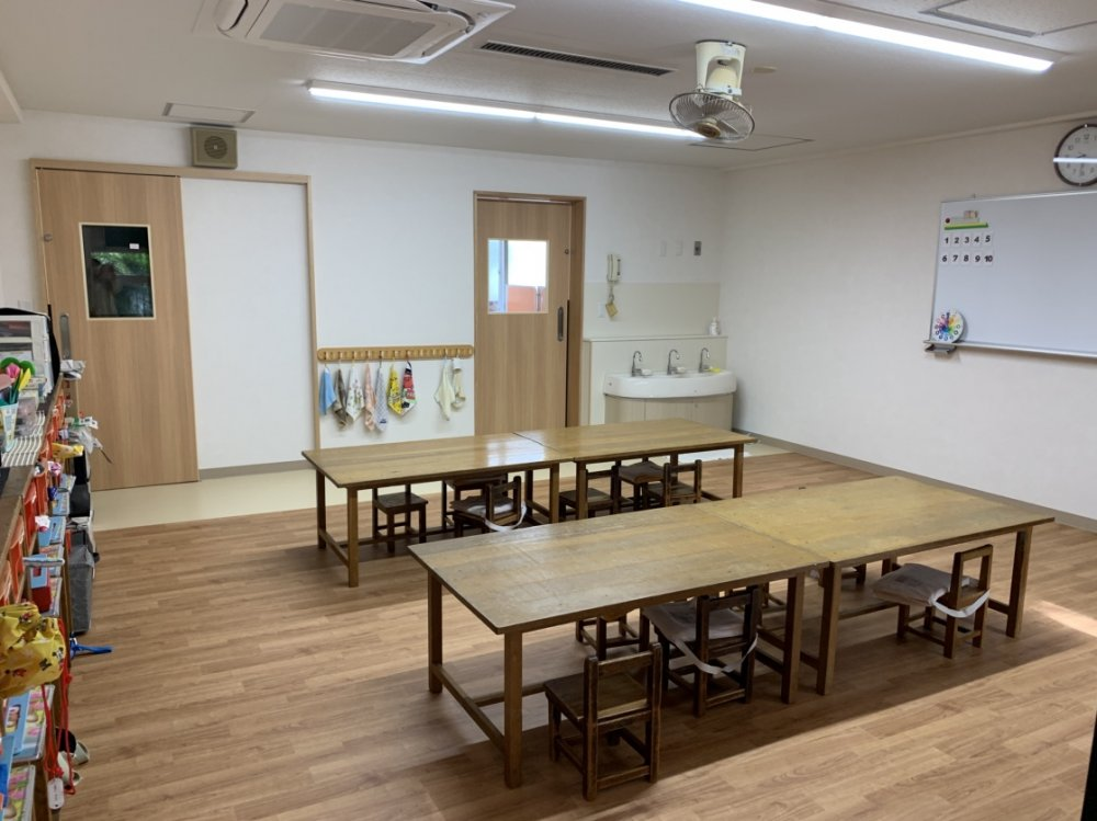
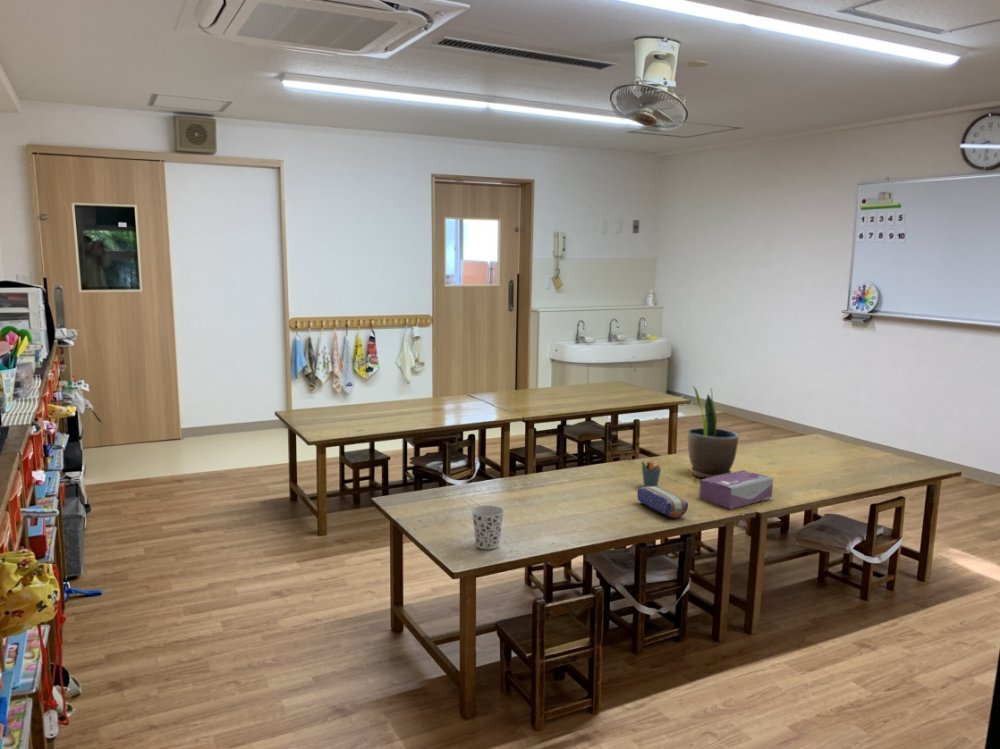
+ pencil case (661, 500)
+ tissue box (736, 488)
+ potted plant (713, 430)
+ cup (487, 527)
+ pen holder (651, 472)
